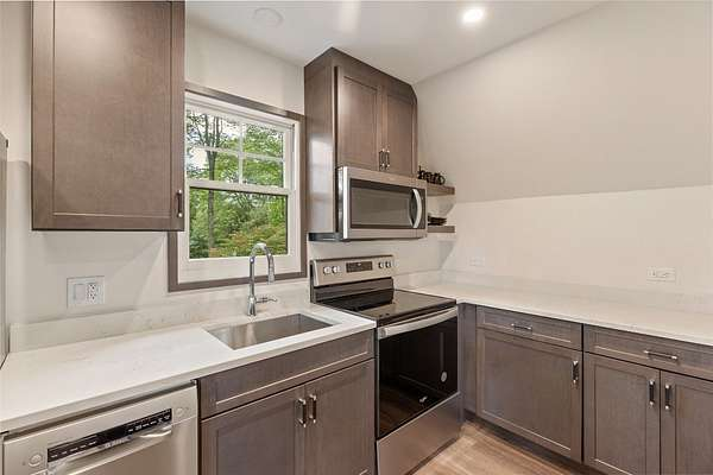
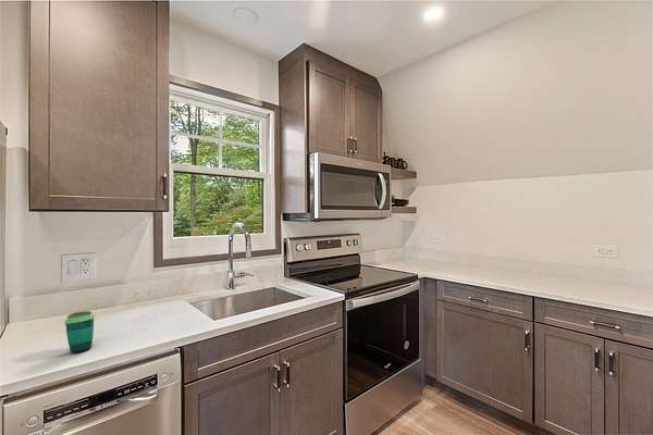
+ cup (79, 331)
